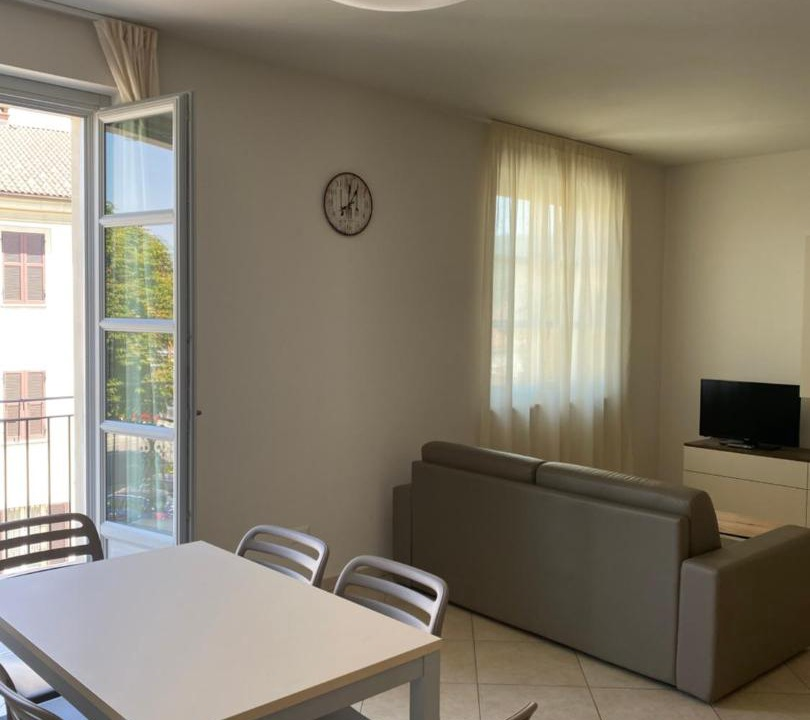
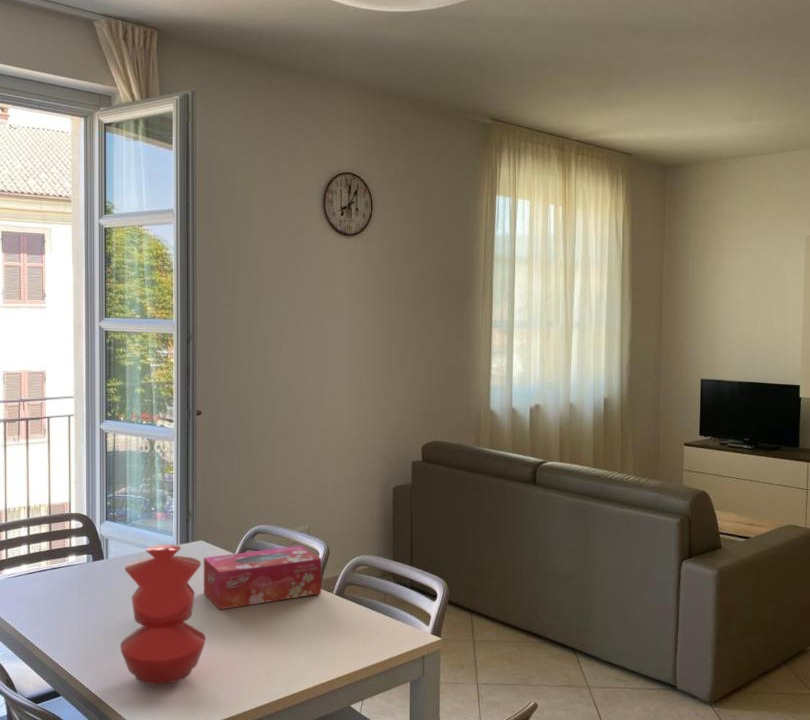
+ vase (163, 613)
+ tissue box (262, 575)
